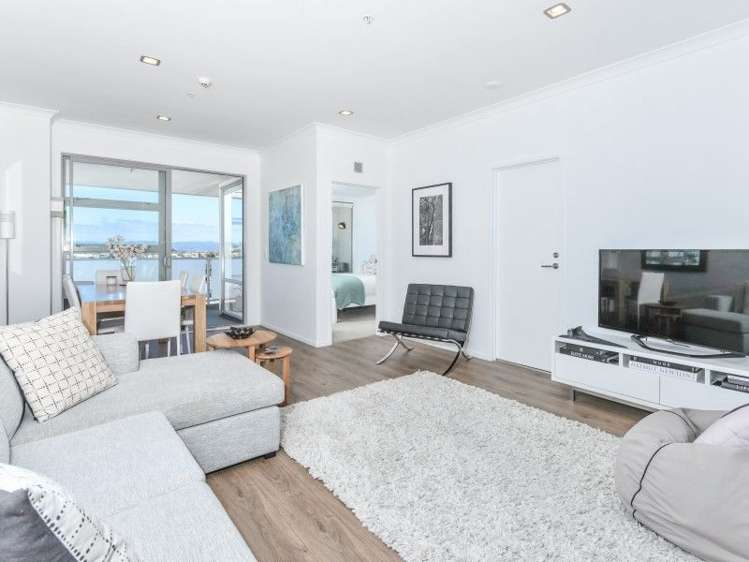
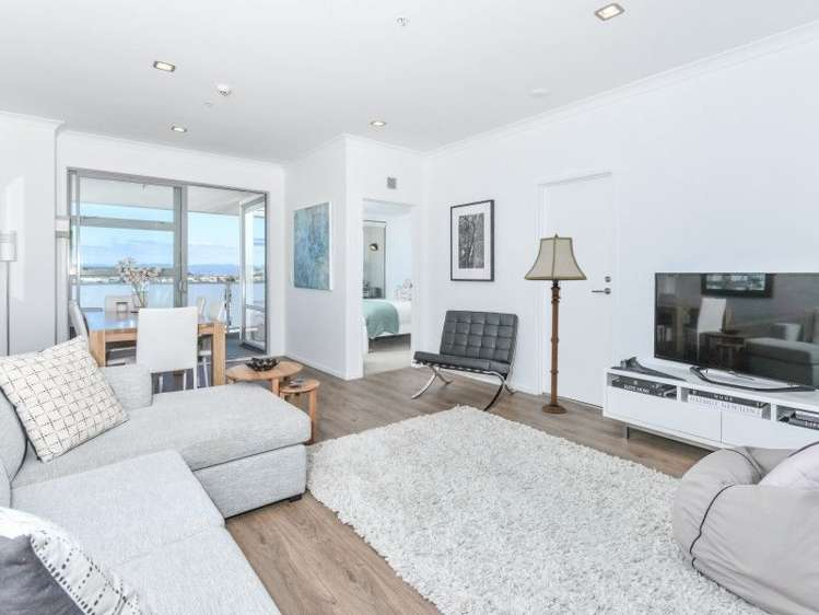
+ floor lamp (554, 322)
